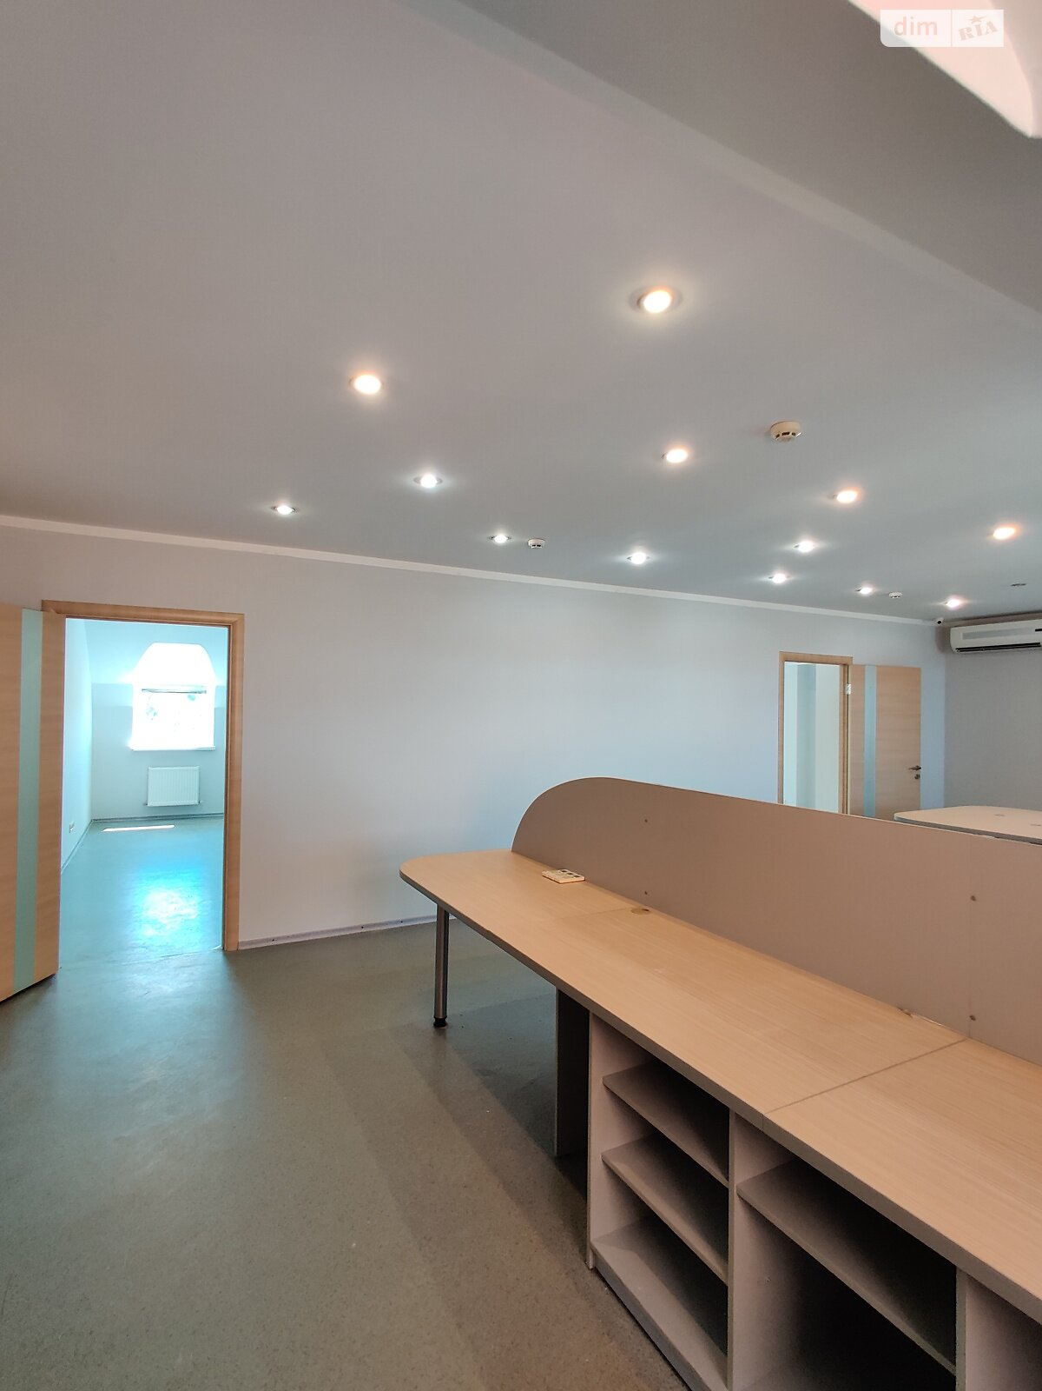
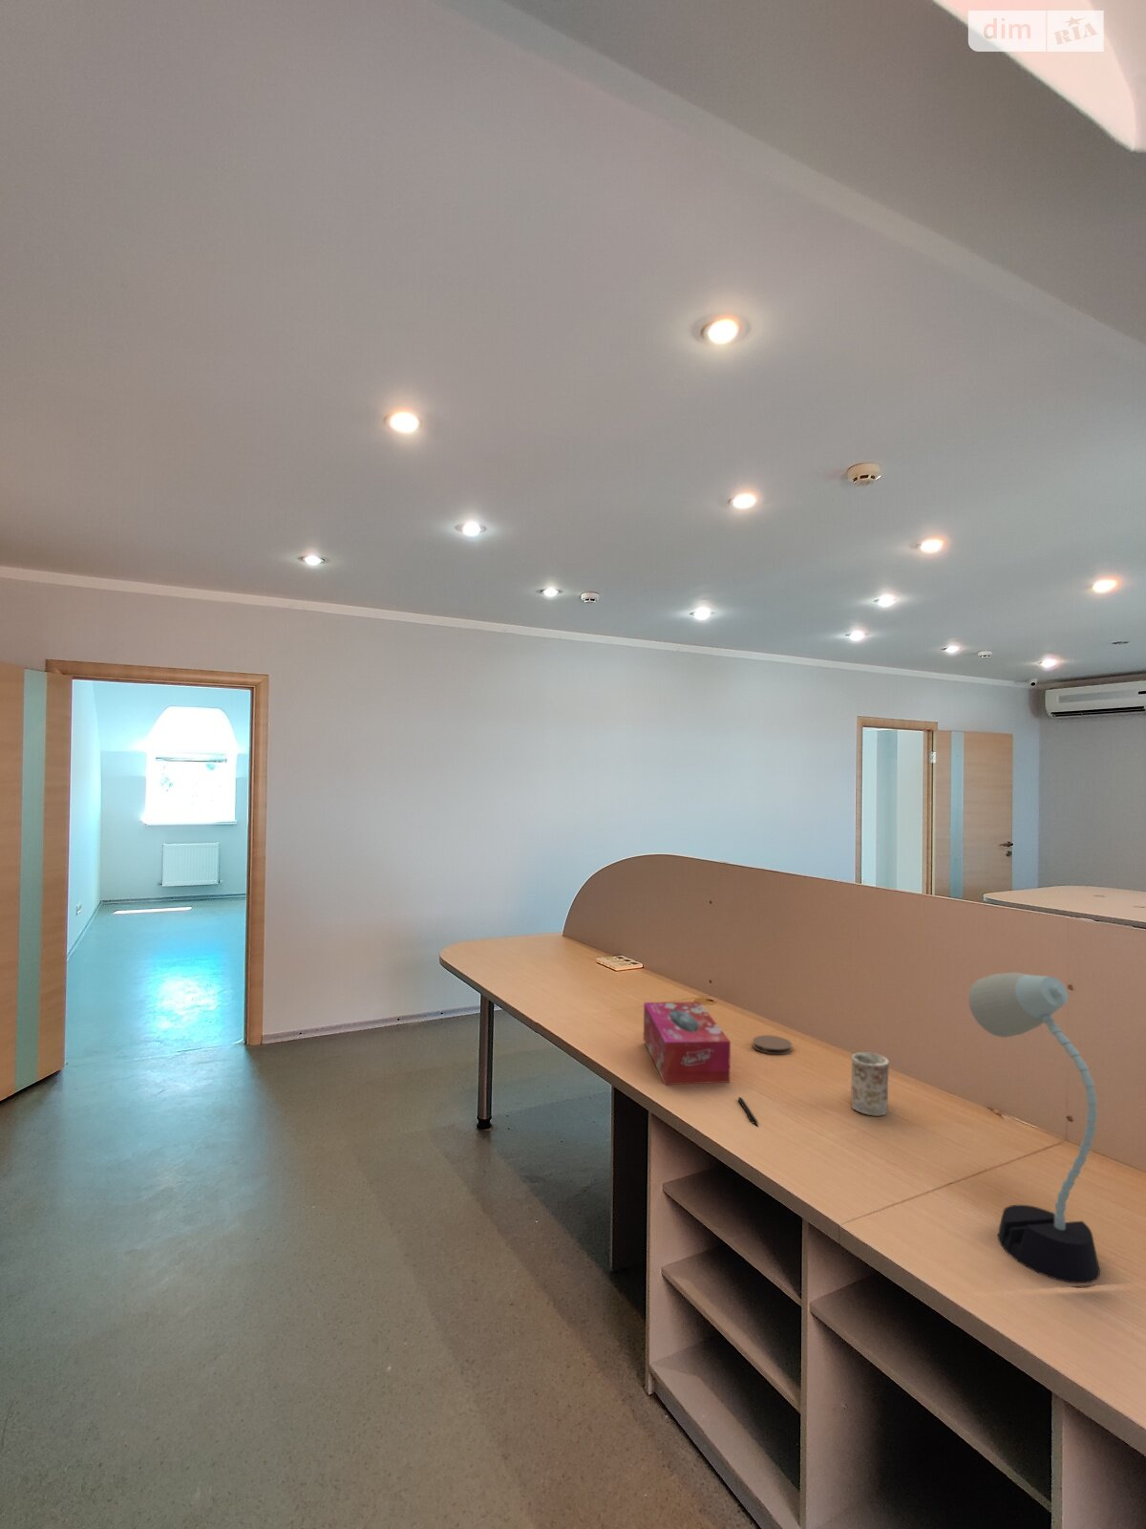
+ coaster (772, 1045)
+ pen (746, 1110)
+ desk lamp (1086, 1099)
+ tissue box (683, 1040)
+ mug (872, 1082)
